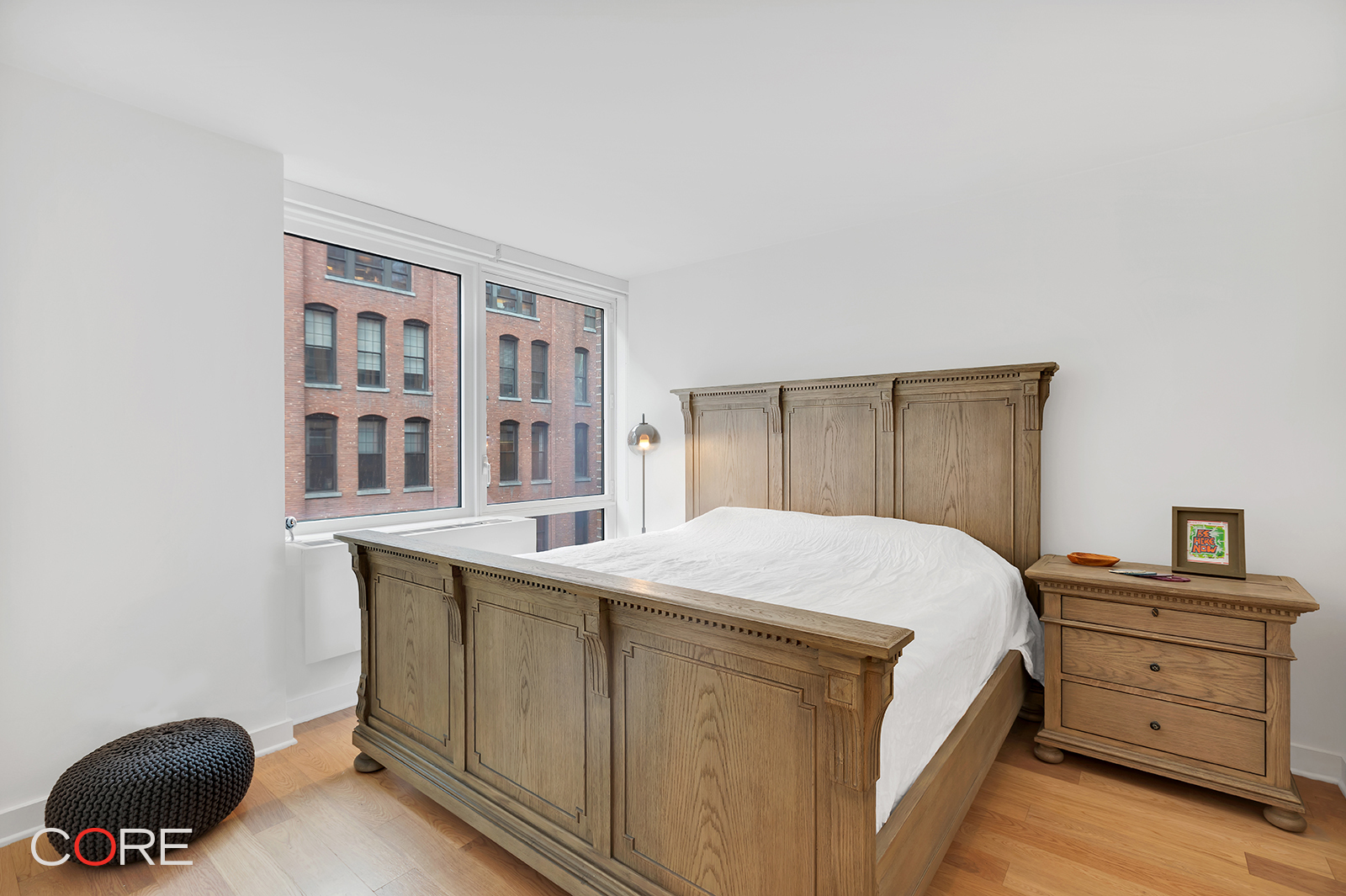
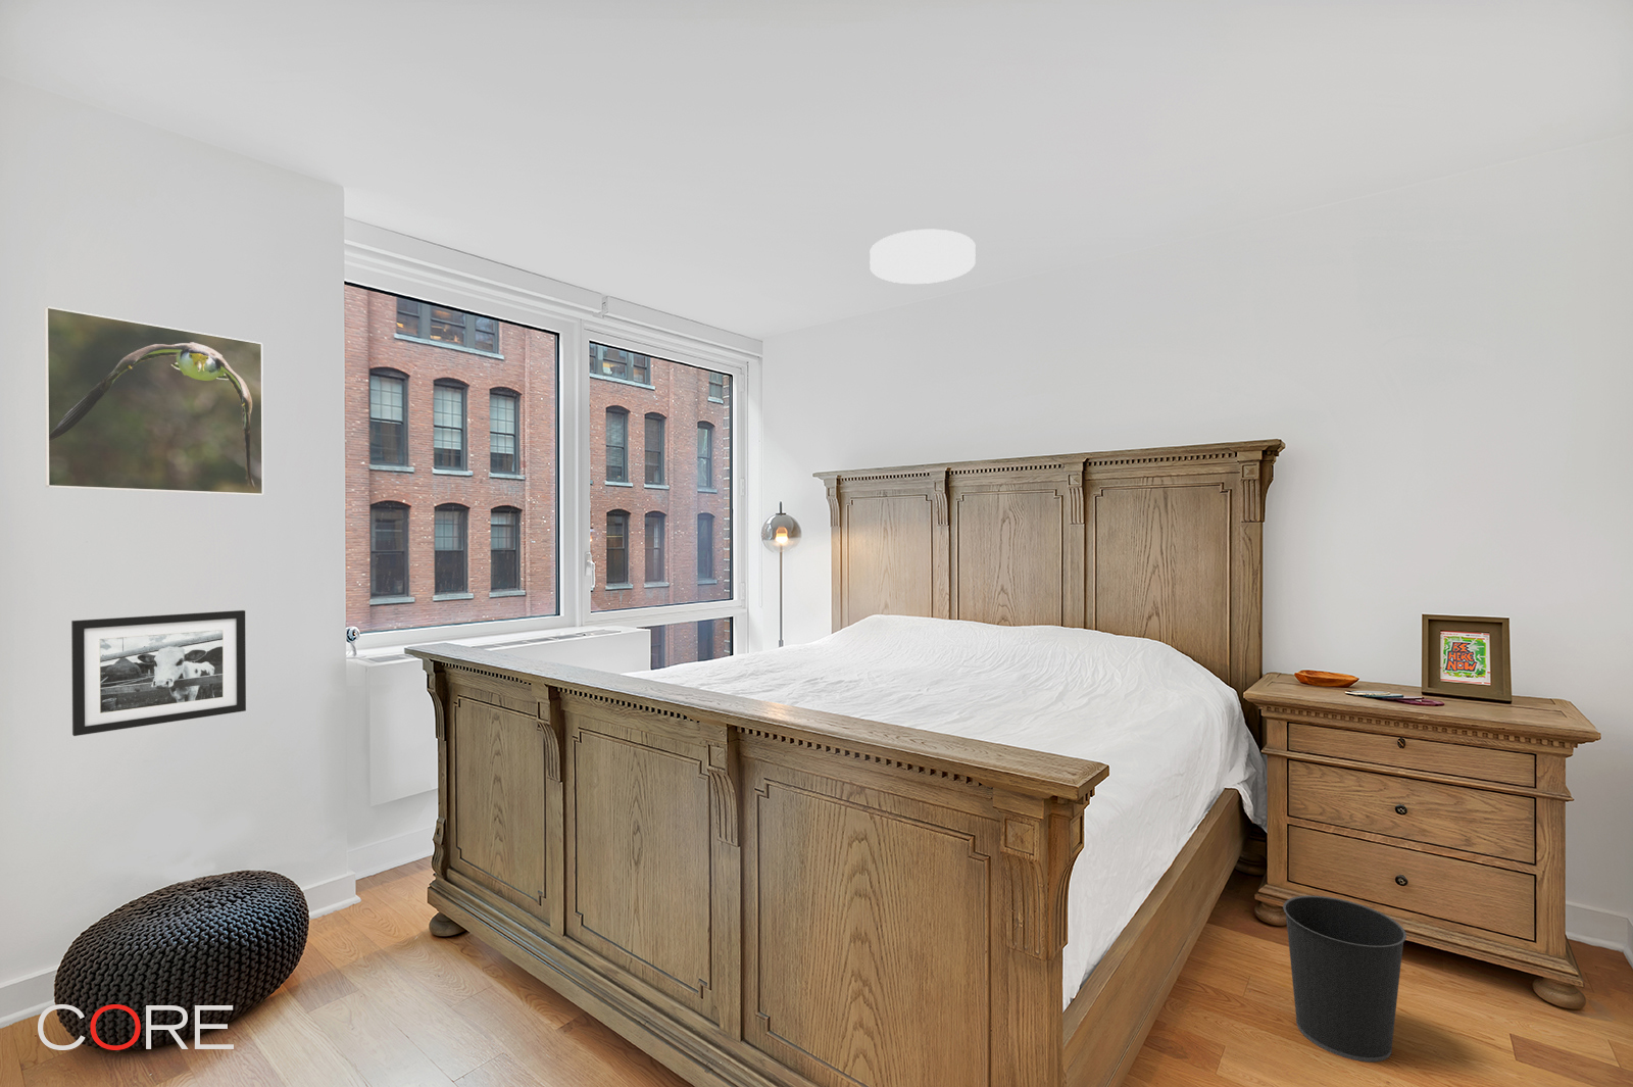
+ ceiling light (922, 258)
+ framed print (163, 409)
+ wastebasket (1342, 977)
+ picture frame (164, 668)
